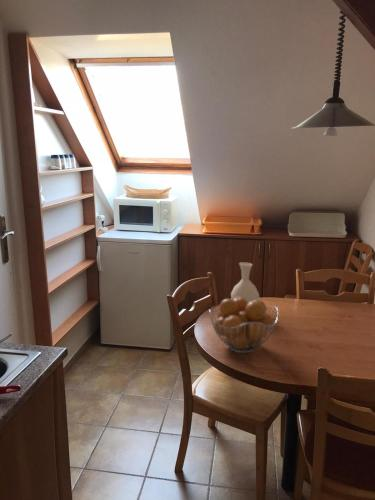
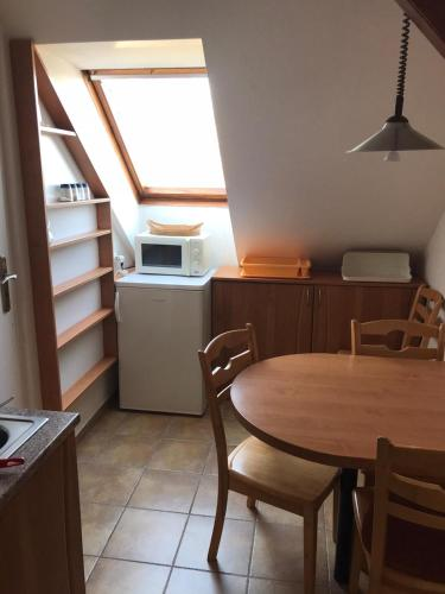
- vase (245, 288)
- fruit basket (243, 323)
